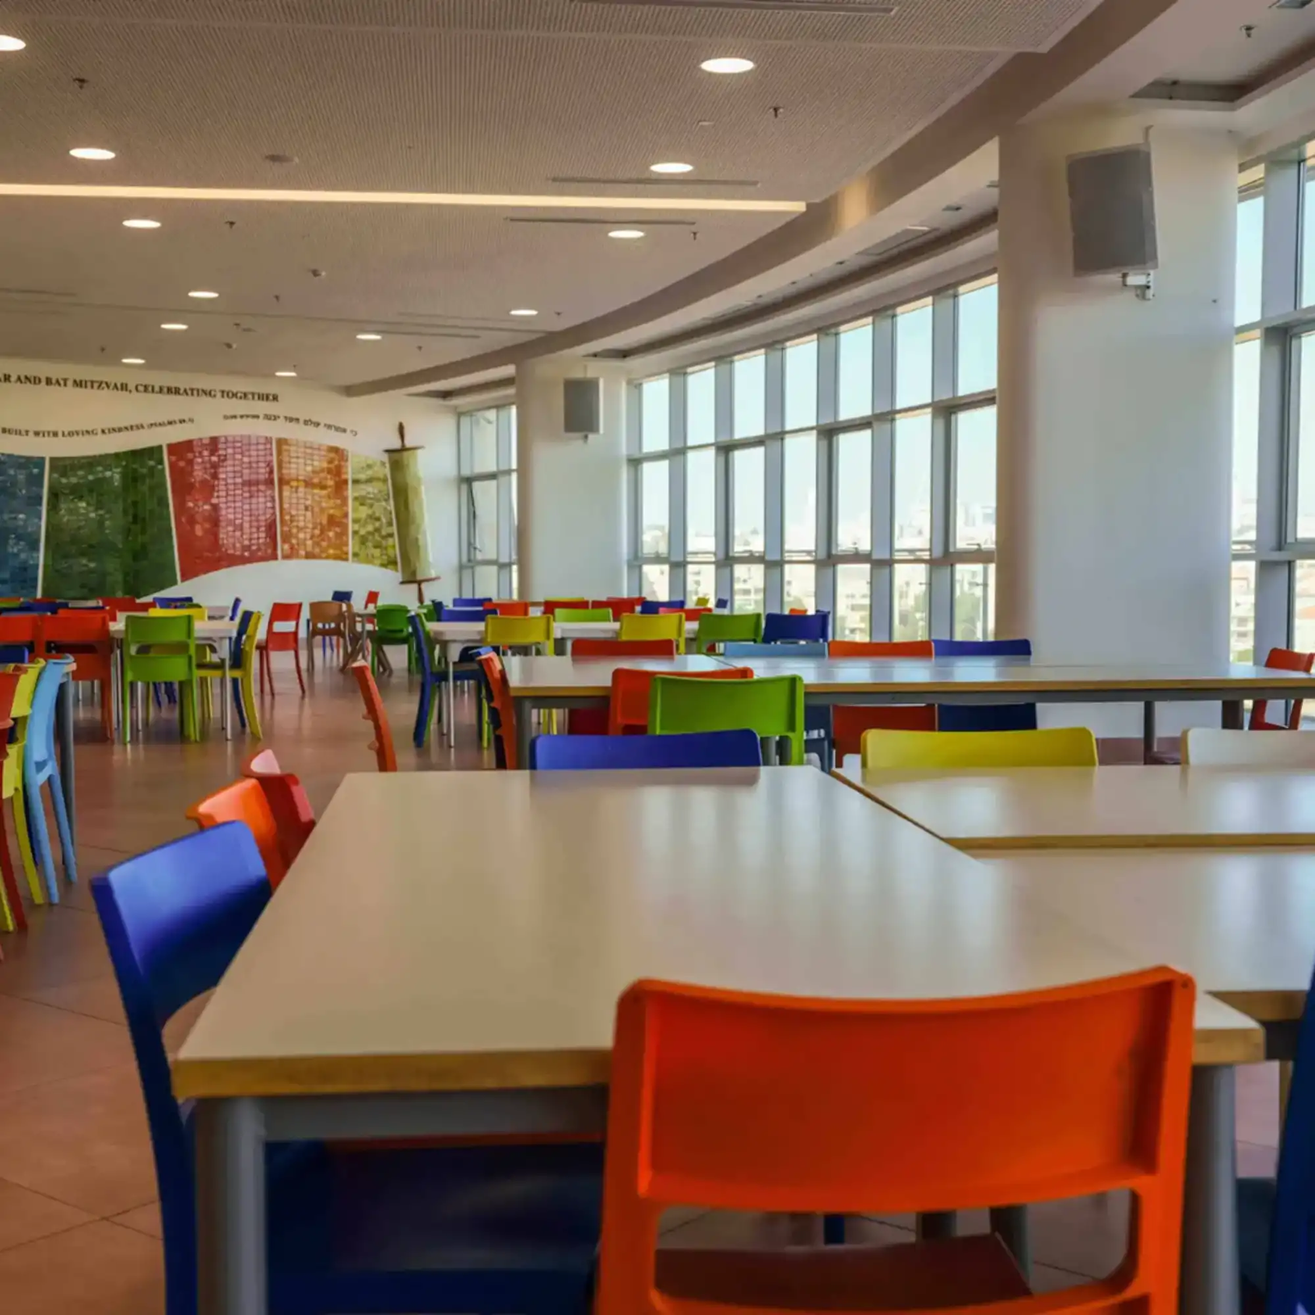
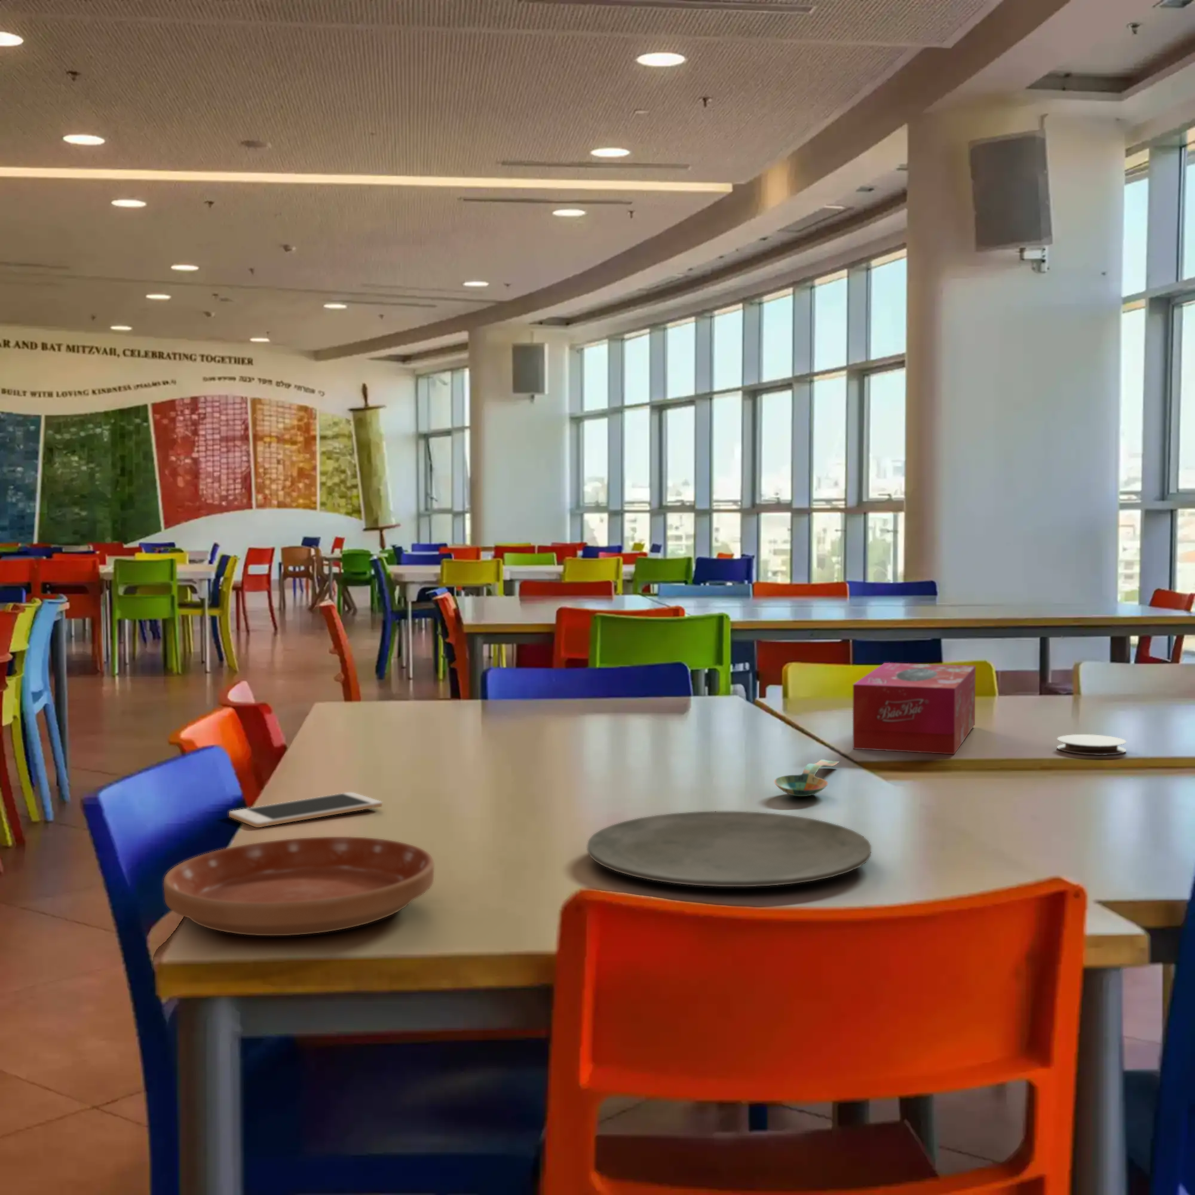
+ cell phone (306, 809)
+ coaster (1091, 744)
+ saucer (302, 885)
+ plate (728, 850)
+ spoon (813, 774)
+ tissue box (917, 705)
